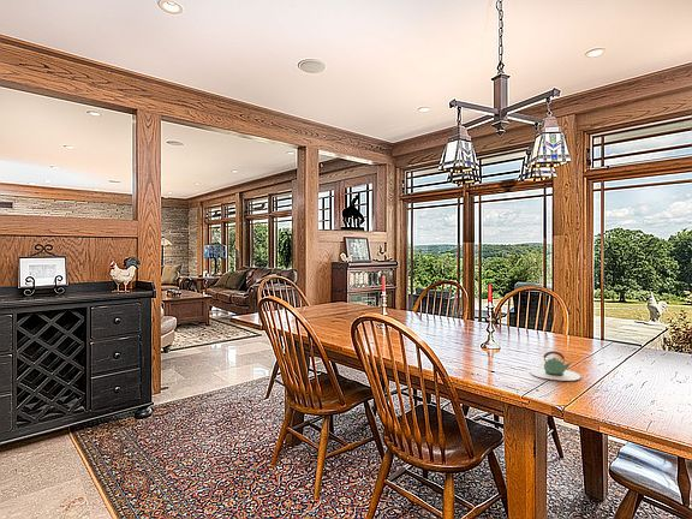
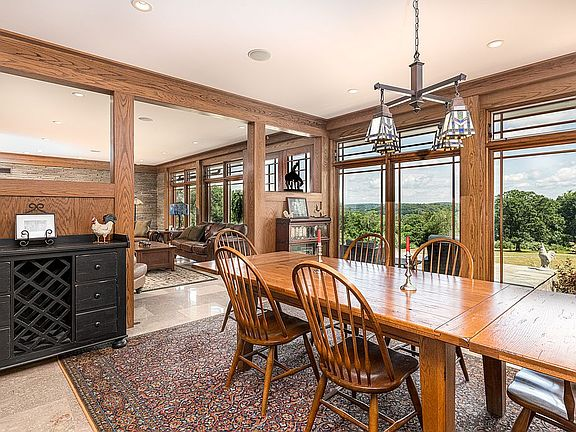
- teapot (554, 362)
